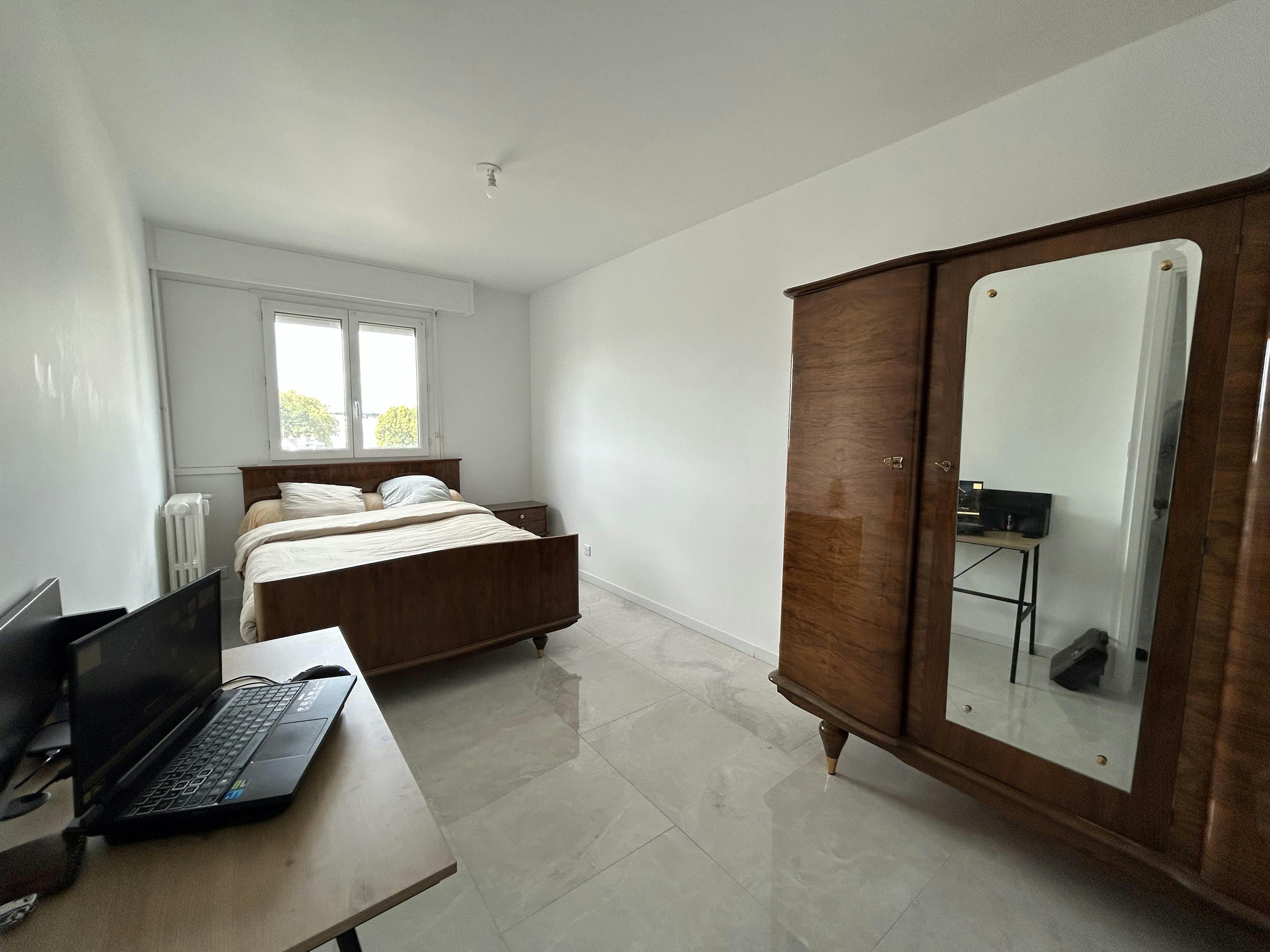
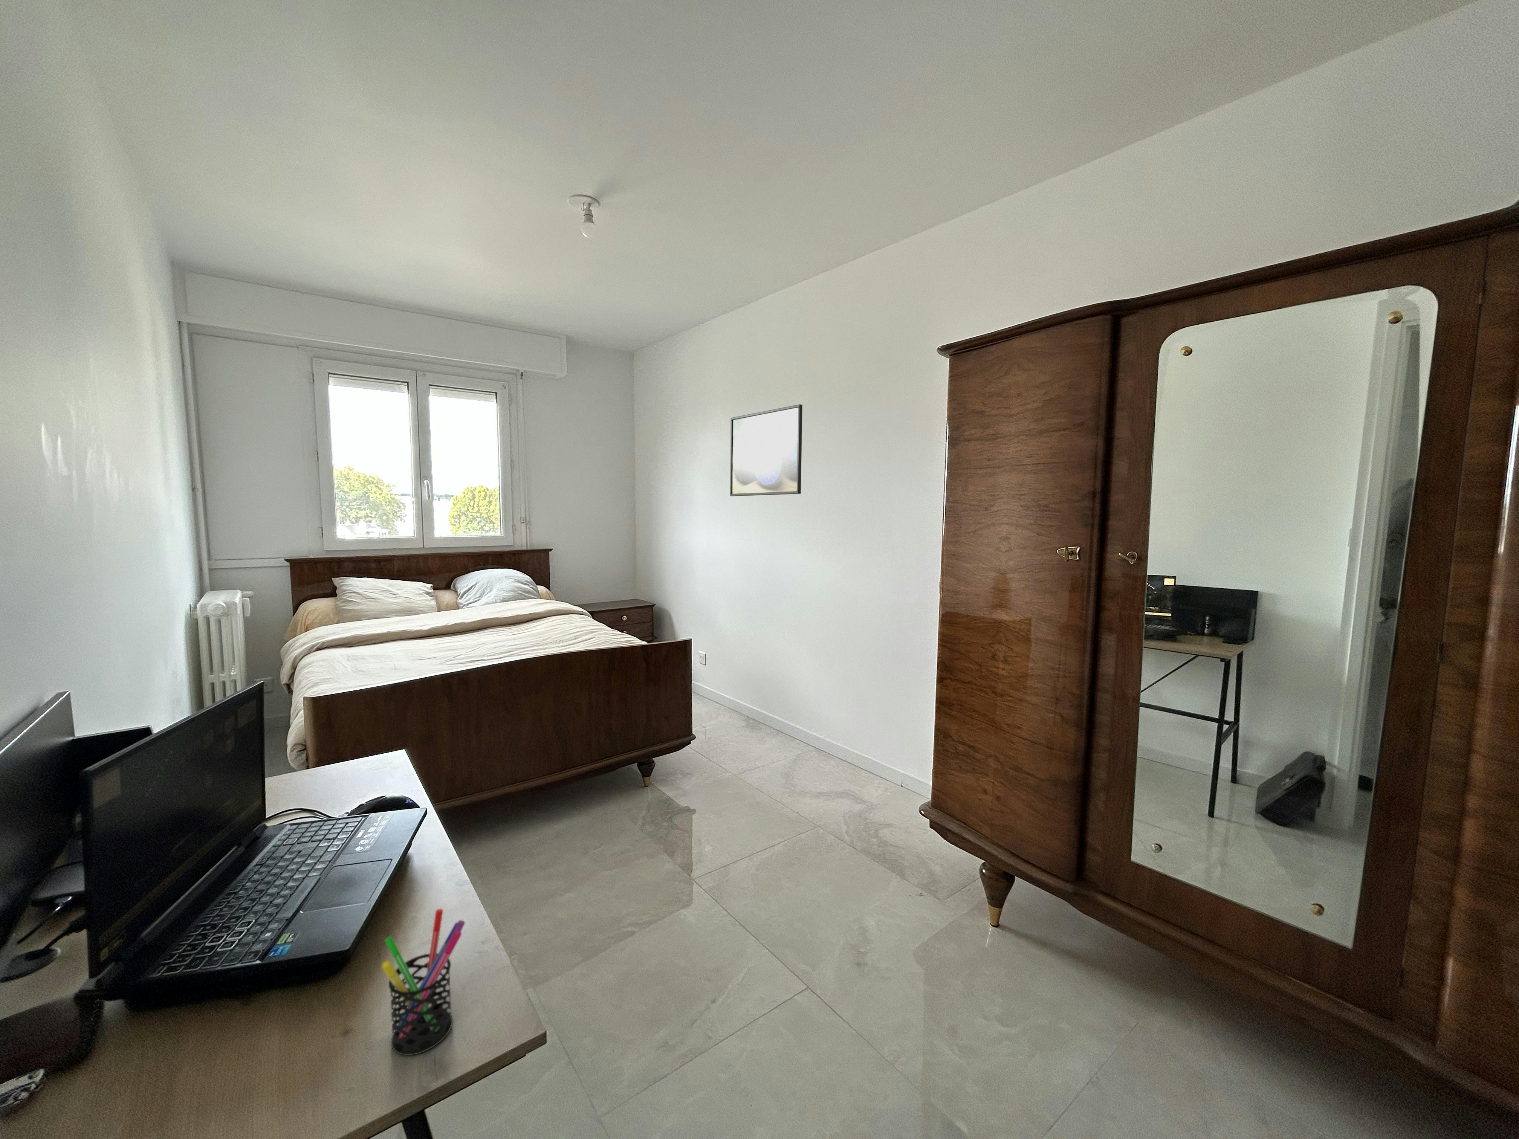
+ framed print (763, 453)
+ pen holder (417, 976)
